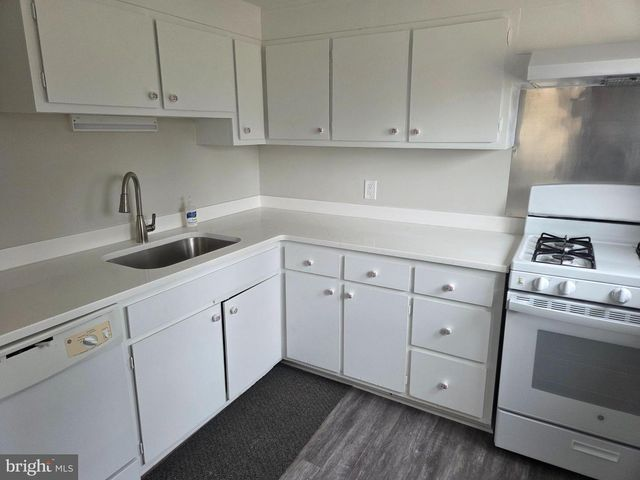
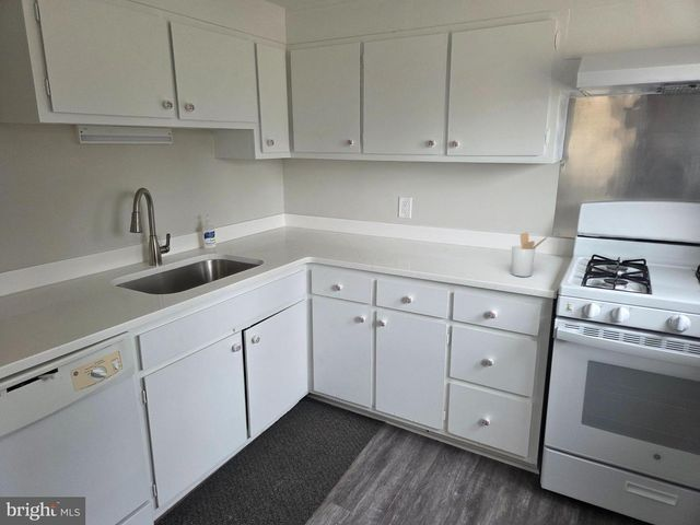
+ utensil holder (528, 254)
